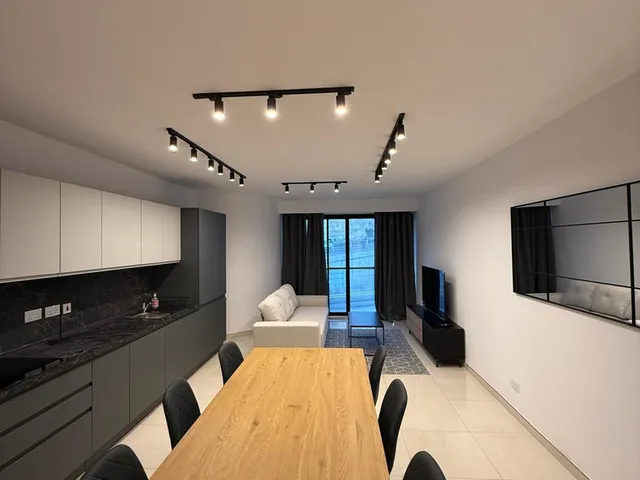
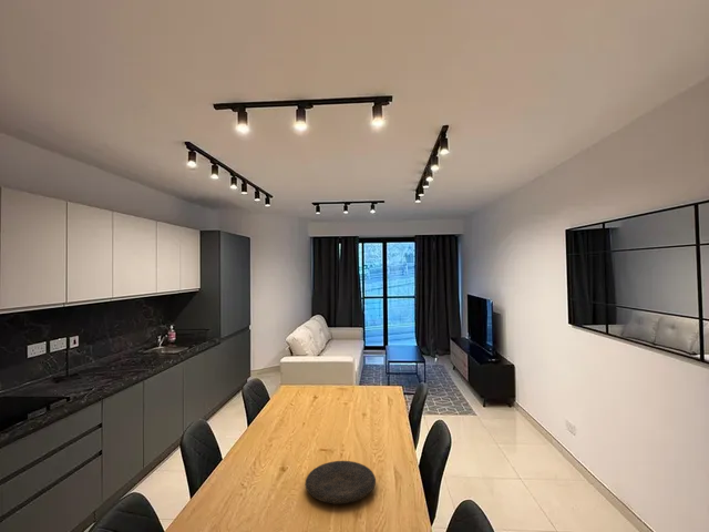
+ plate (340, 482)
